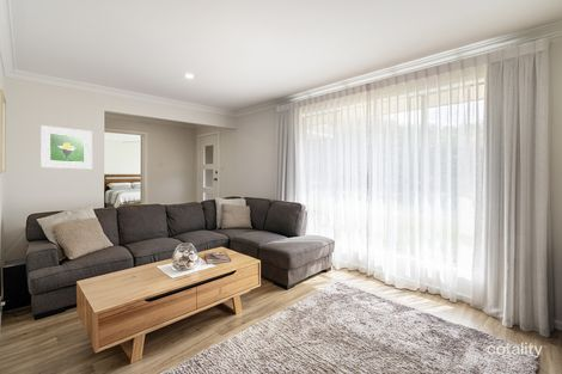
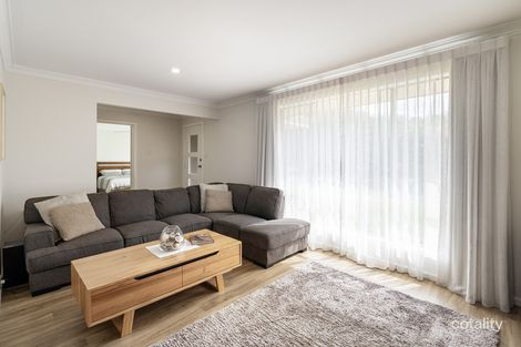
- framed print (67, 148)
